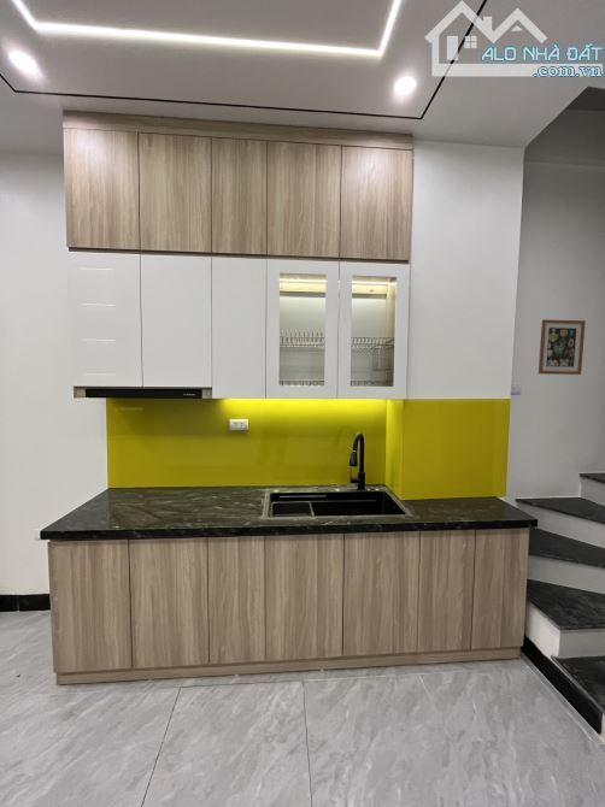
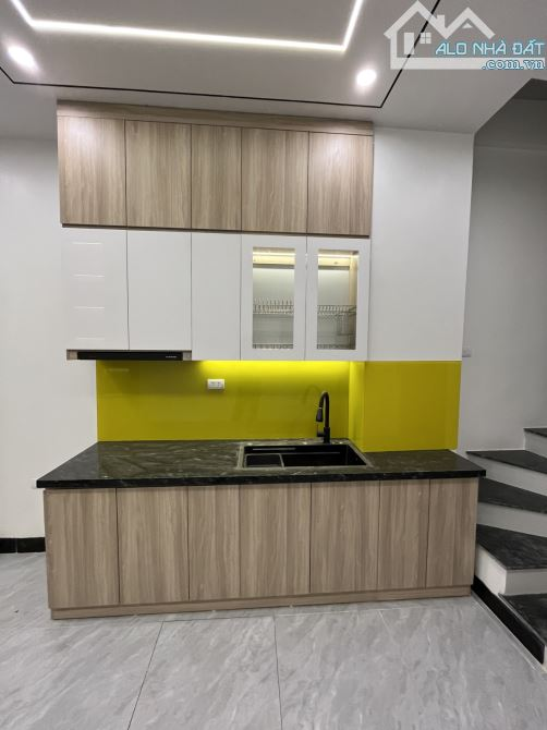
- wall art (562, 347)
